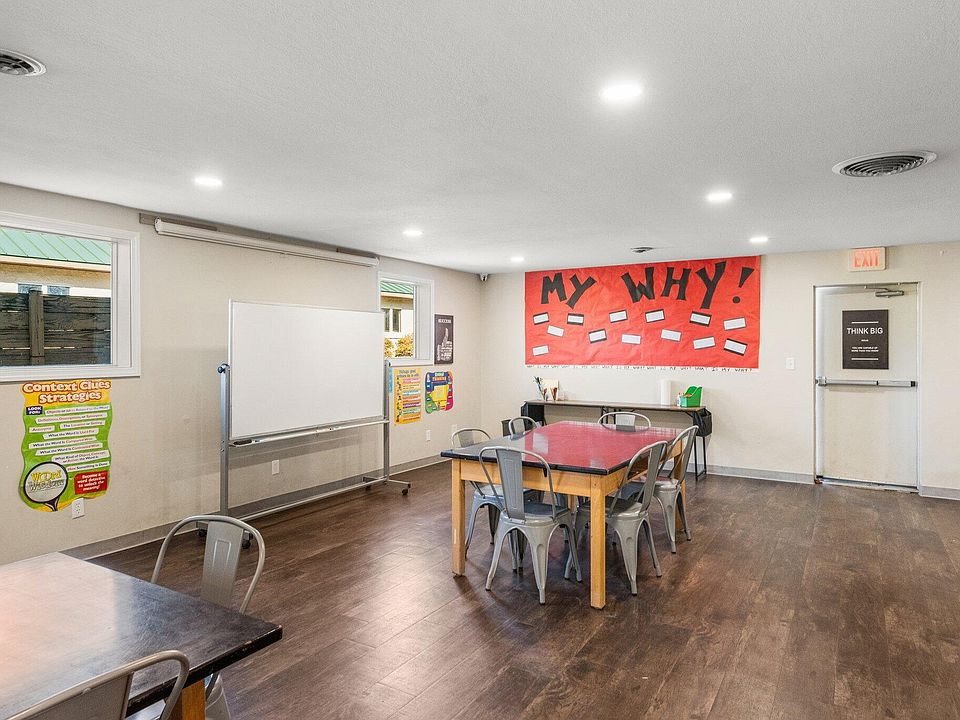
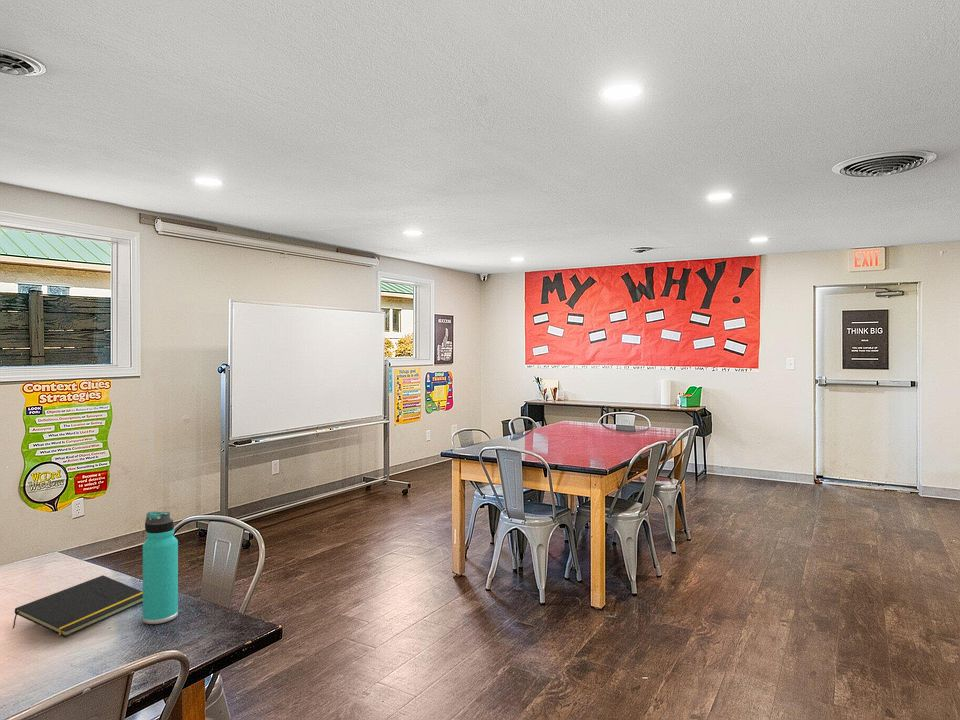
+ notepad (85, 603)
+ thermos bottle (160, 565)
